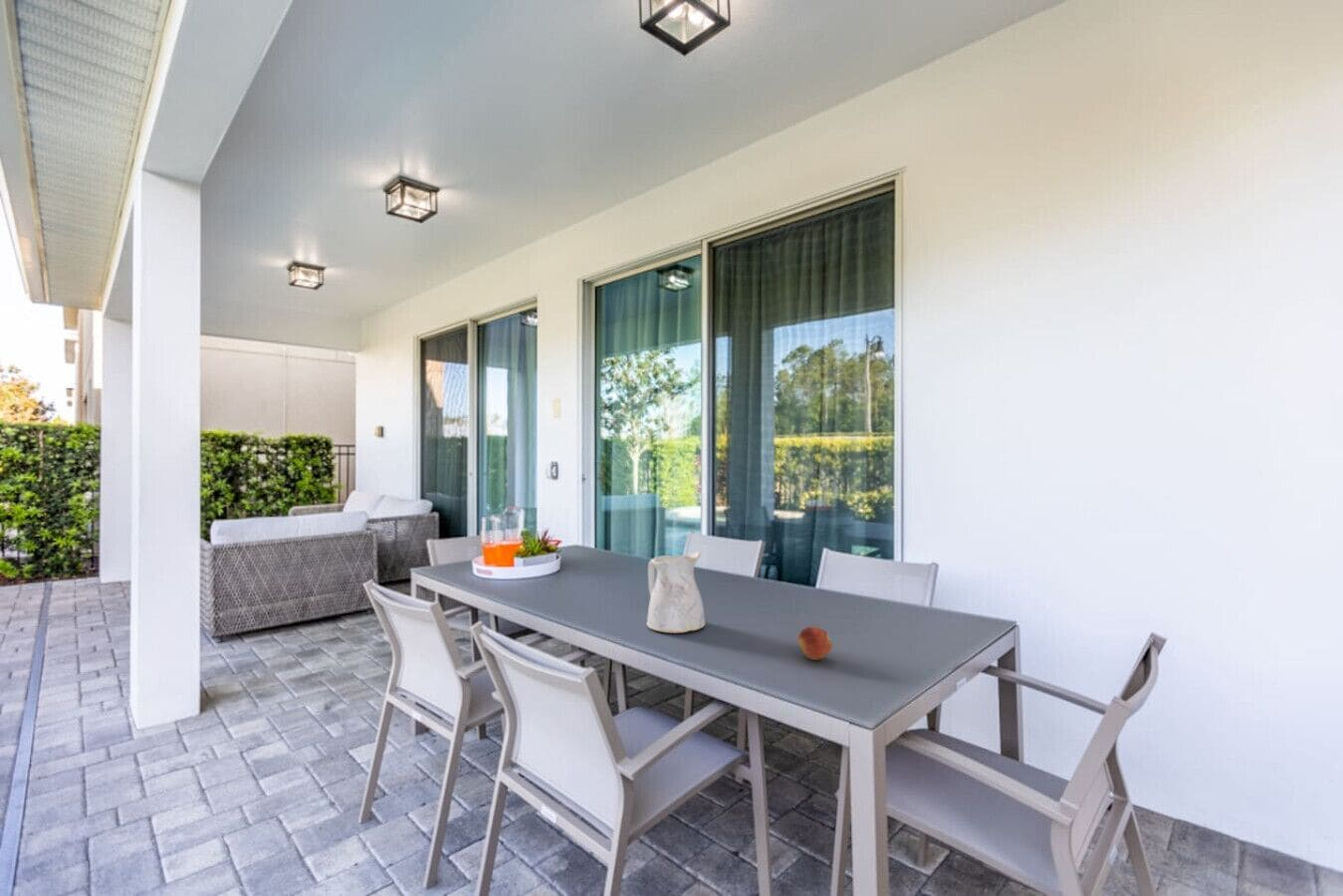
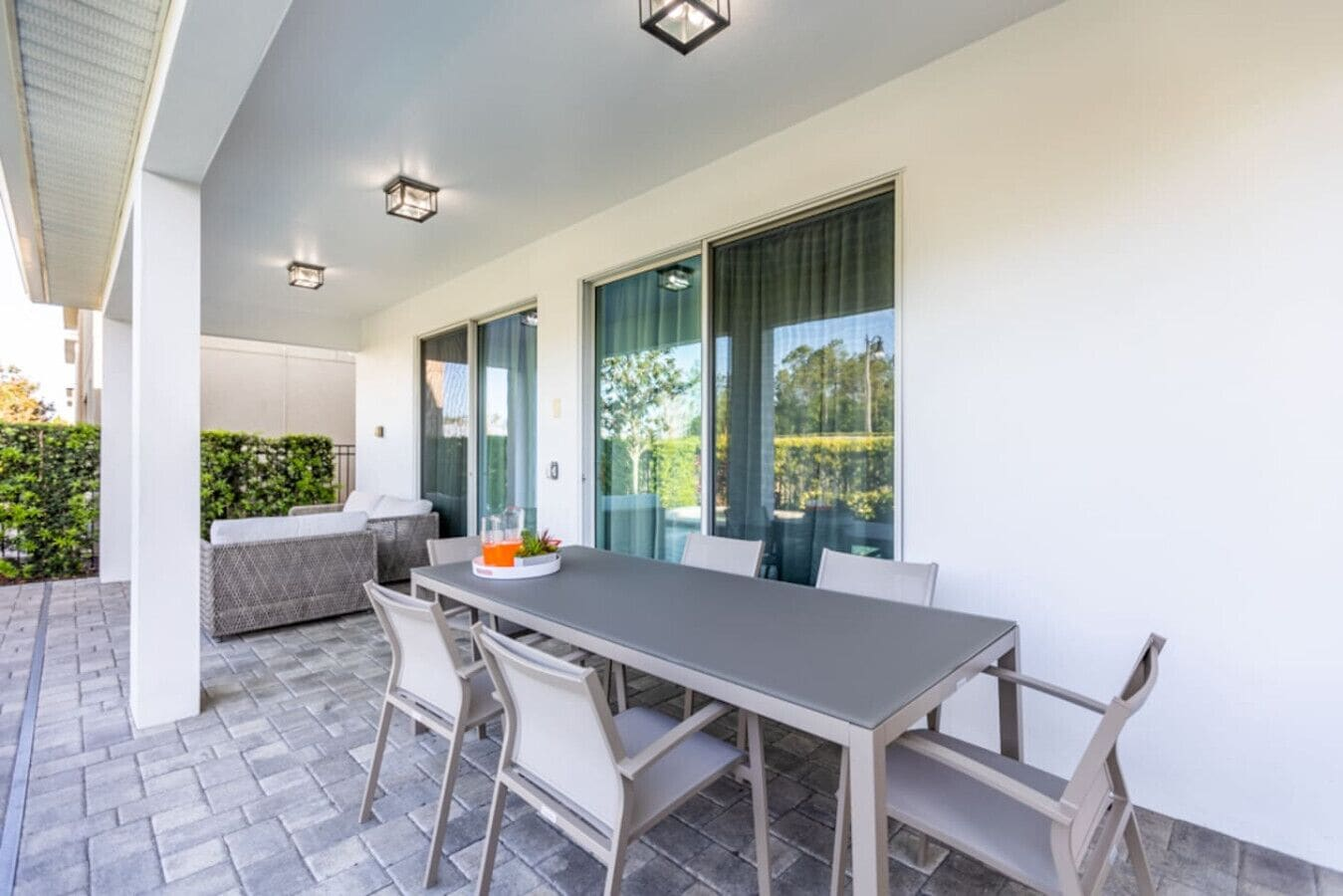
- fruit (814, 643)
- pitcher (674, 587)
